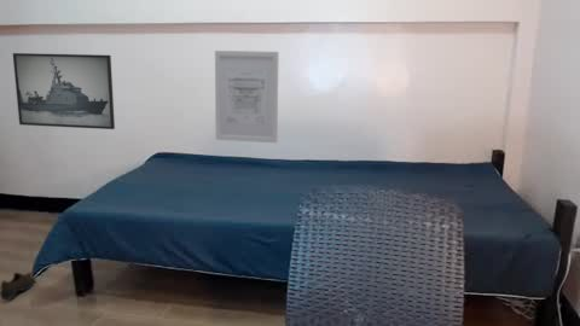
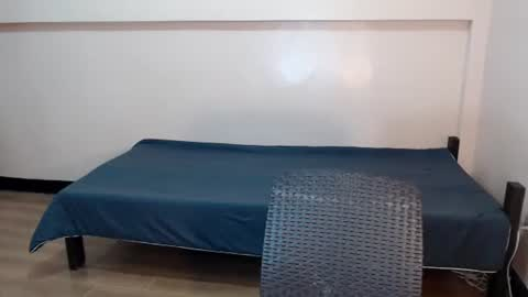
- shoe (18, 281)
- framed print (63, 91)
- wall art (245, 97)
